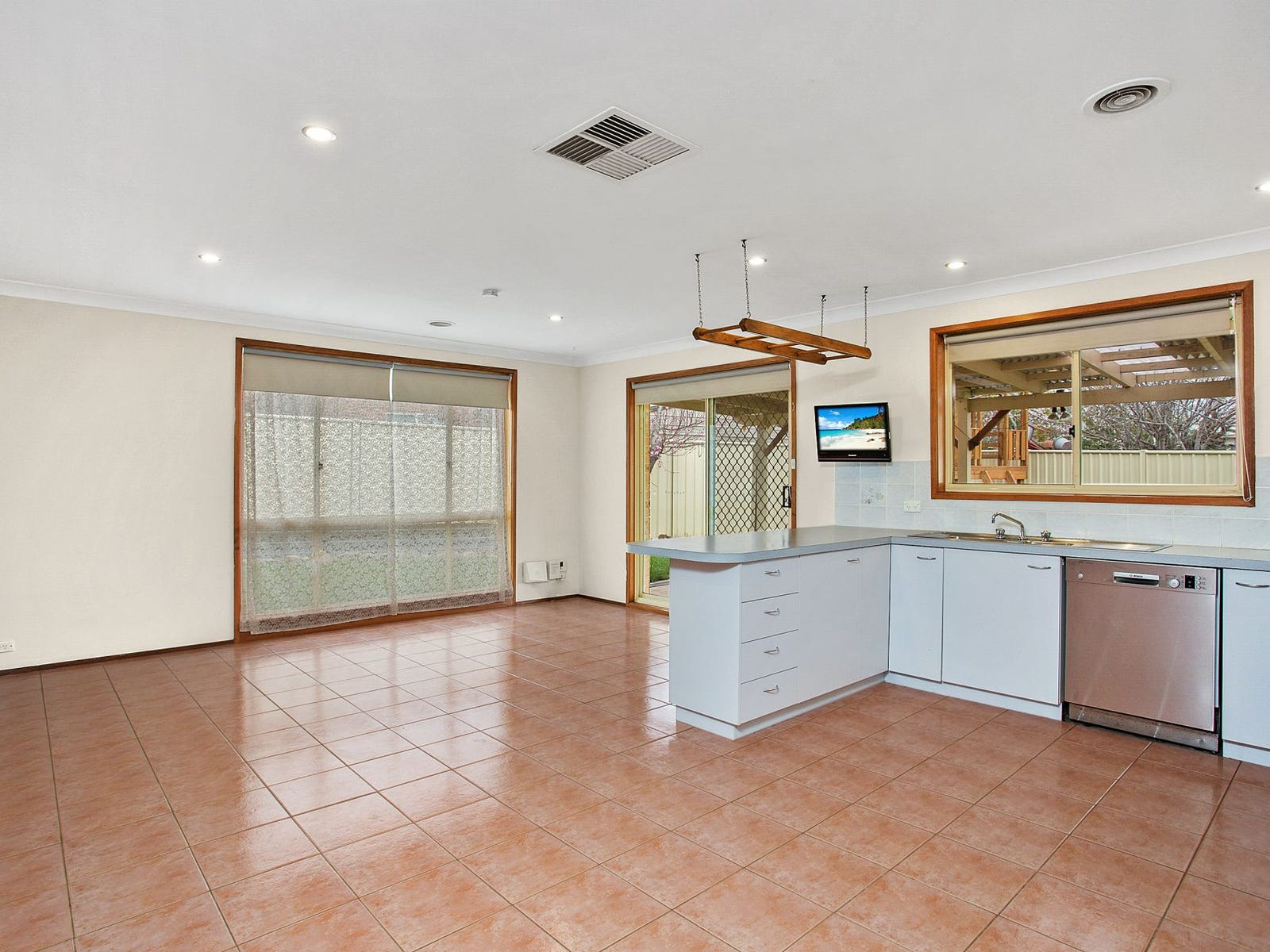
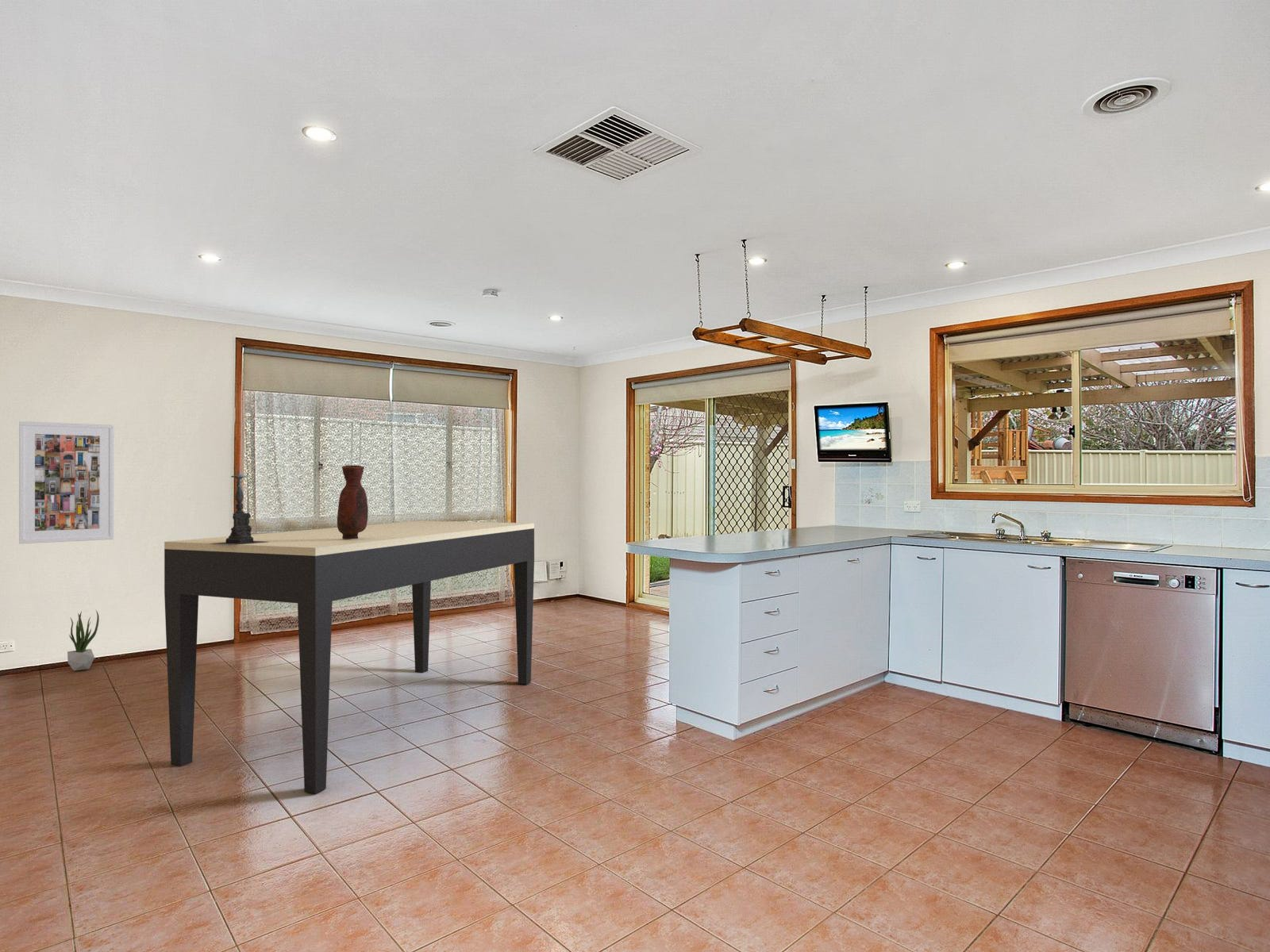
+ vase (352, 501)
+ candle holder (239, 503)
+ dining table (371, 593)
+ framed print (67, 482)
+ potted plant (83, 639)
